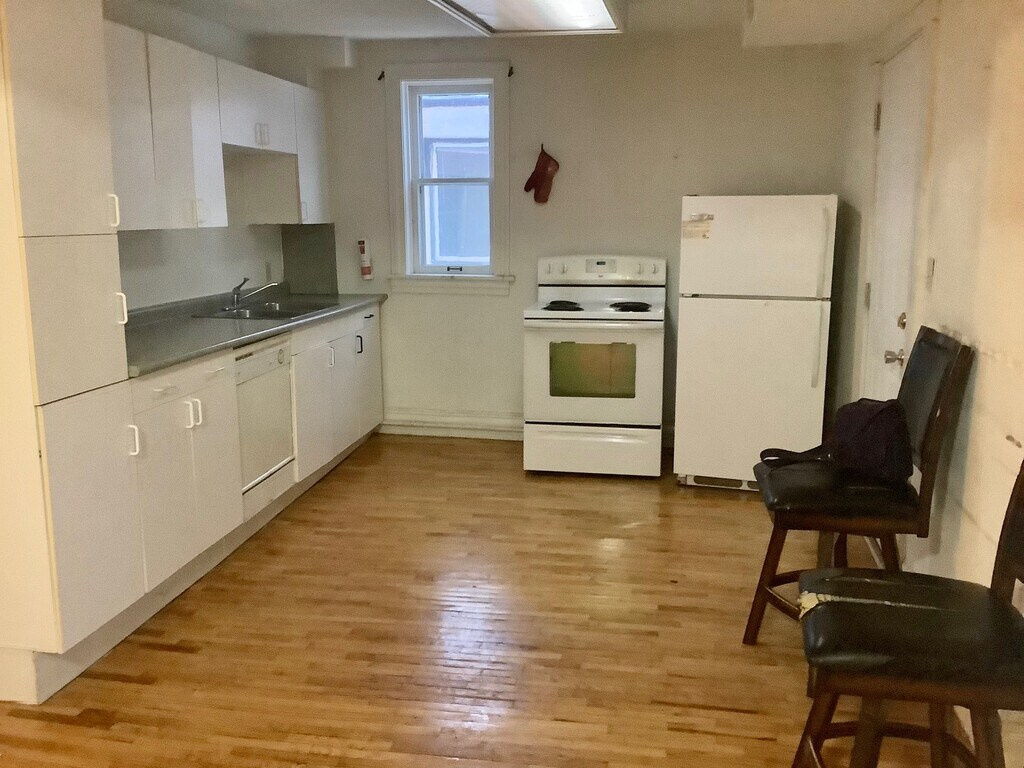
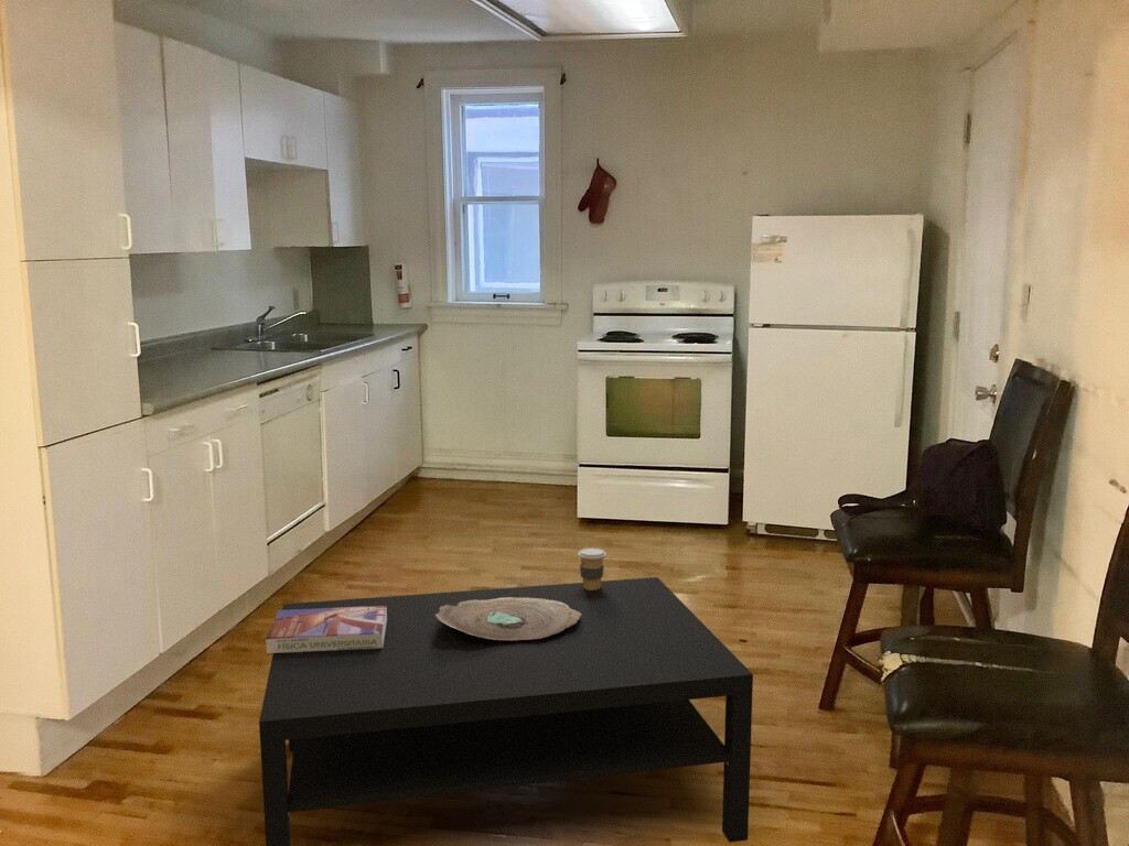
+ coffee table (496, 712)
+ decorative bowl (506, 611)
+ coffee cup (591, 568)
+ textbook (329, 628)
